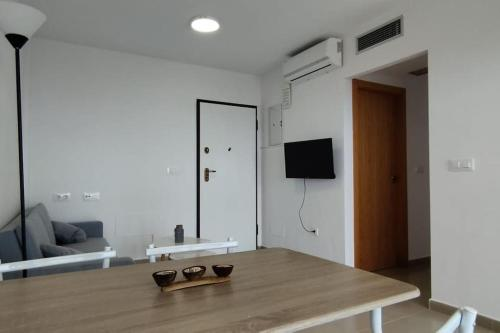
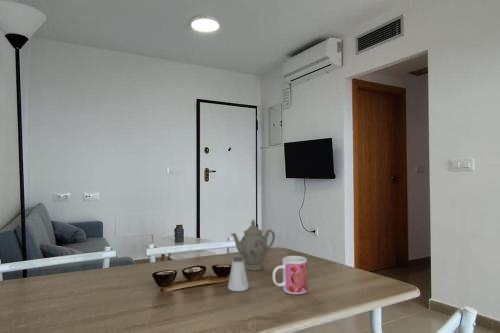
+ chinaware (253, 243)
+ saltshaker (238, 272)
+ mug (289, 274)
